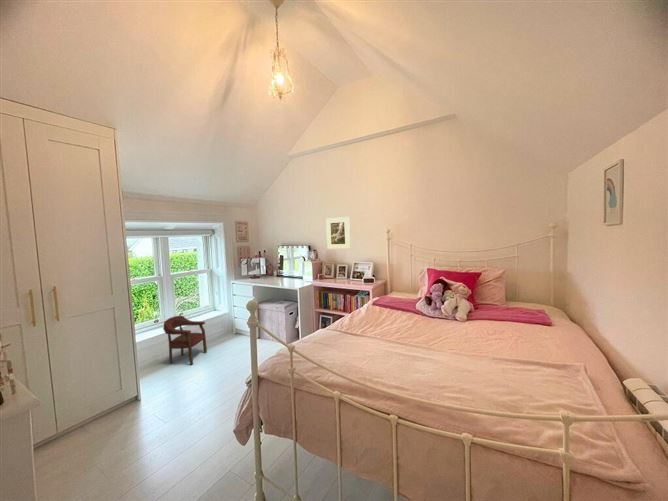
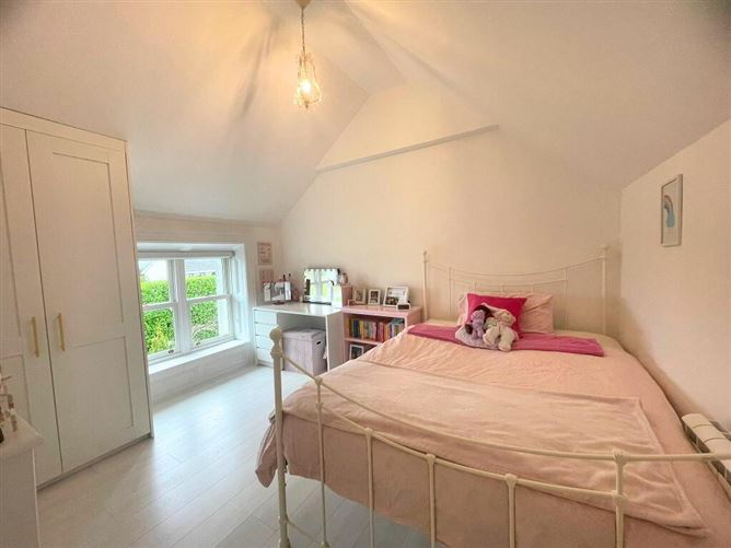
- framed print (337, 233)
- stool (186, 337)
